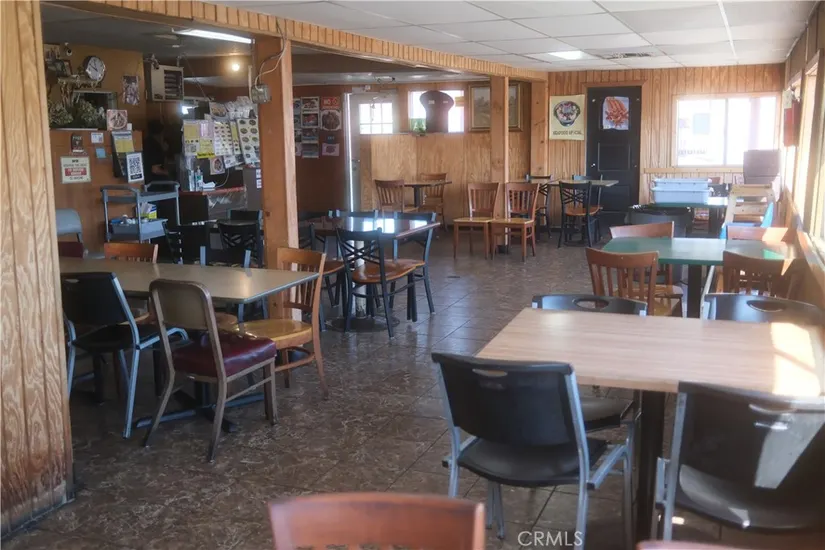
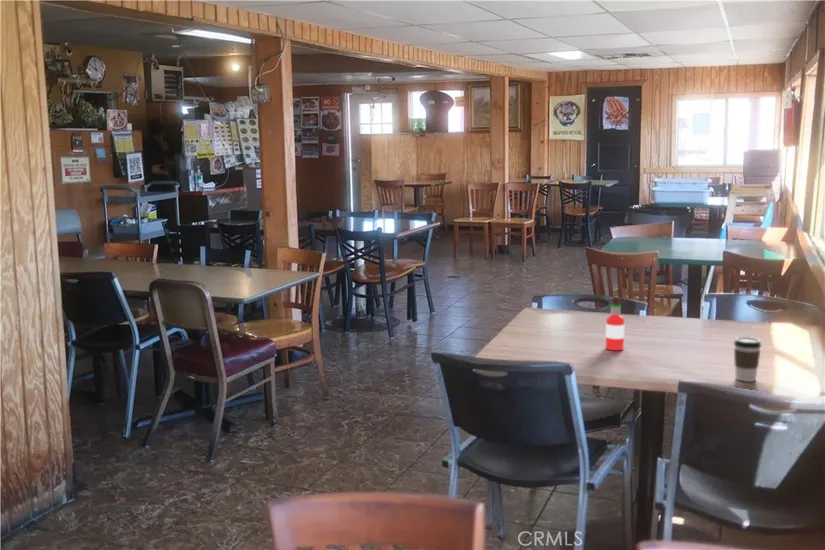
+ hot sauce (615, 322)
+ coffee cup (746, 359)
